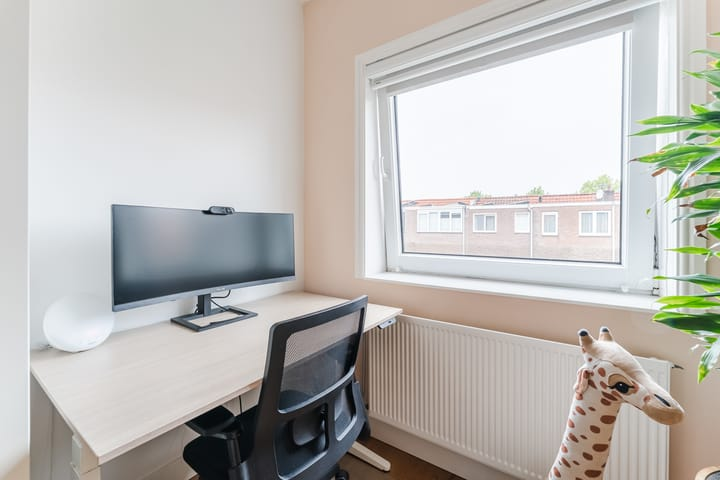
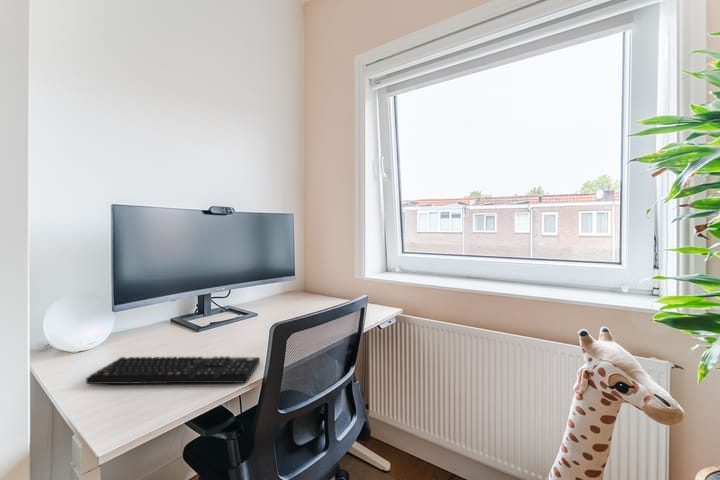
+ keyboard (179, 368)
